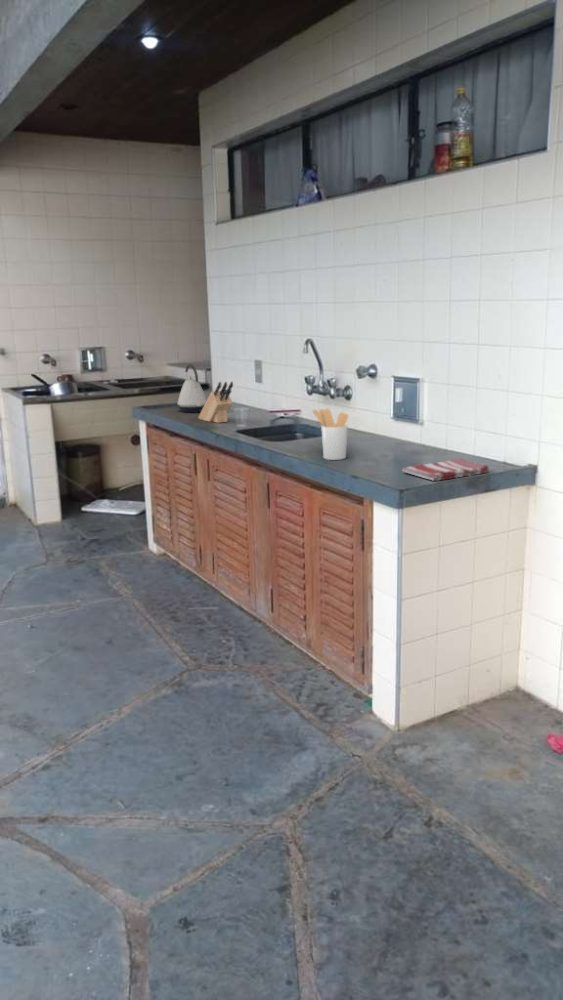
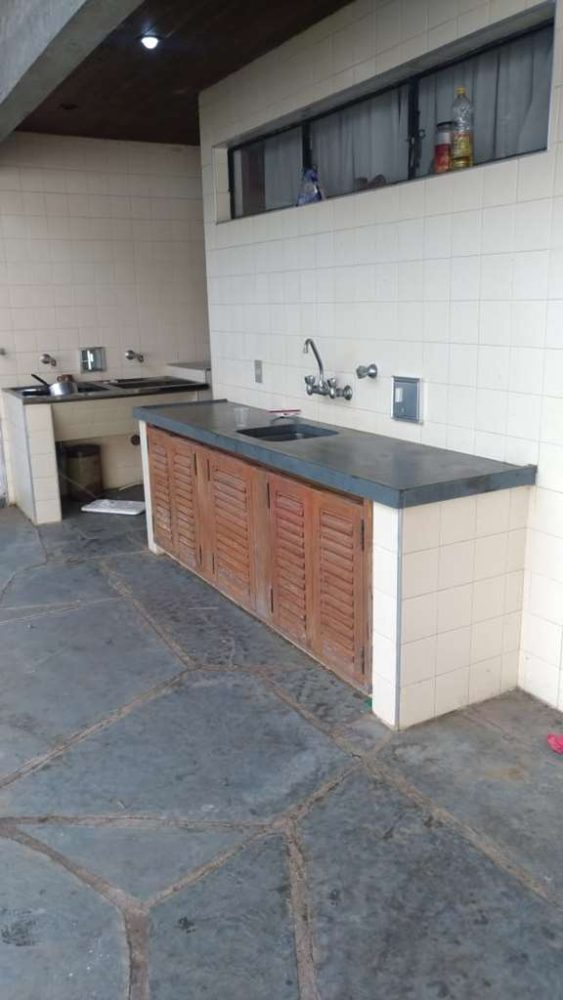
- dish towel (445, 468)
- utensil holder (330, 432)
- knife block (216, 400)
- kettle (191, 387)
